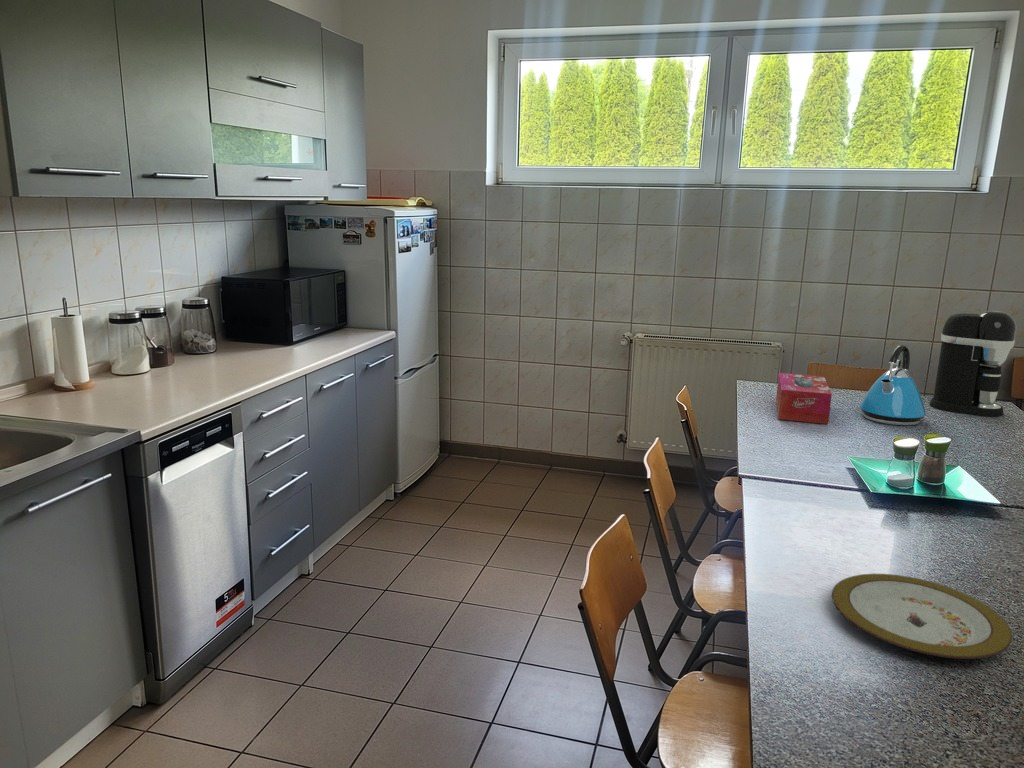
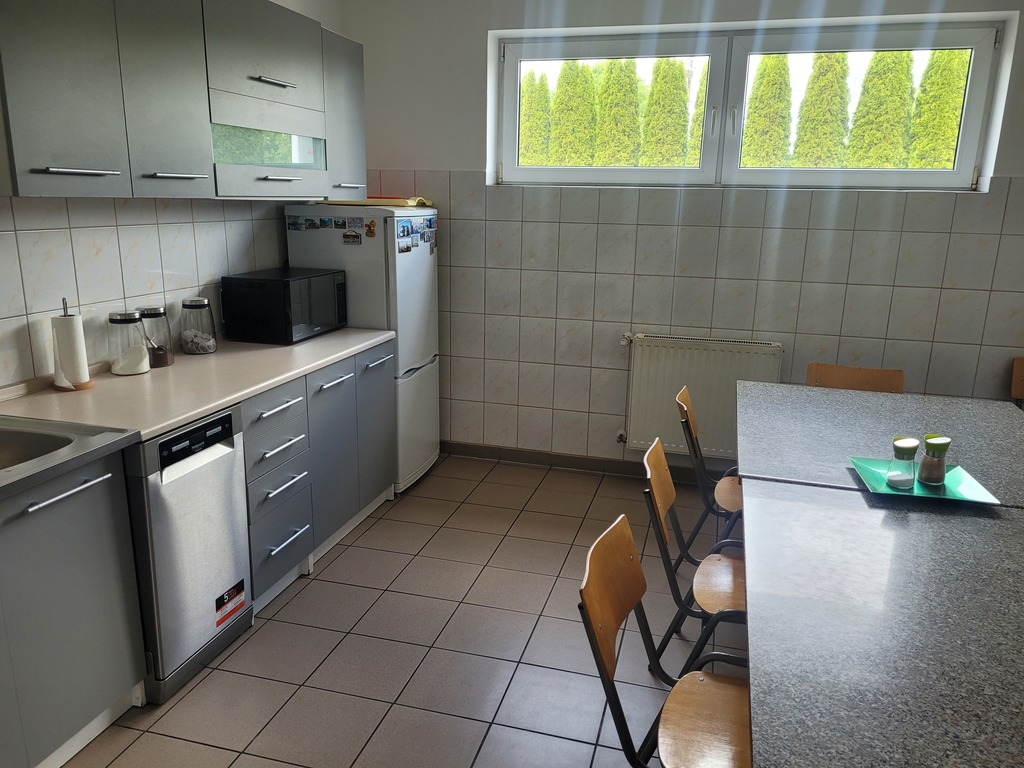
- coffee maker (973, 360)
- tissue box (802, 396)
- plate (916, 616)
- kettle (896, 381)
